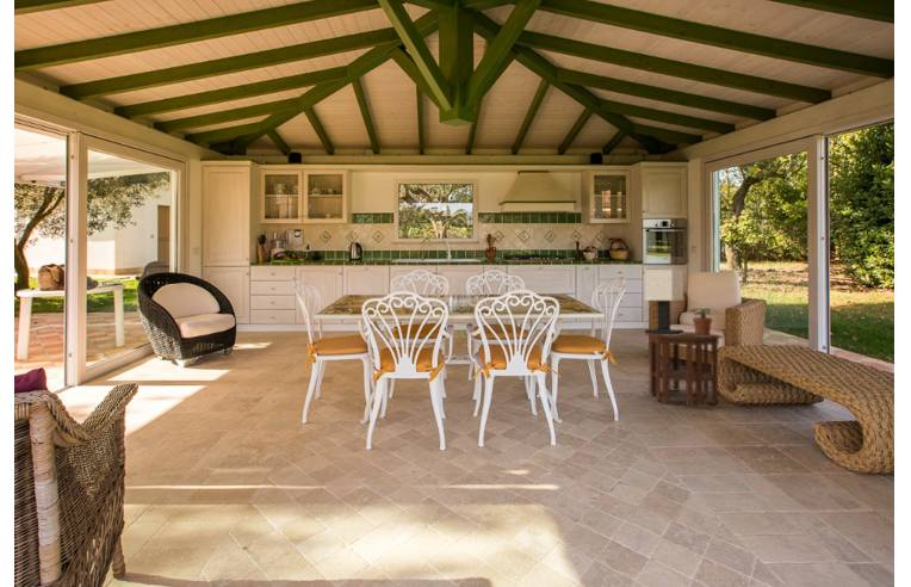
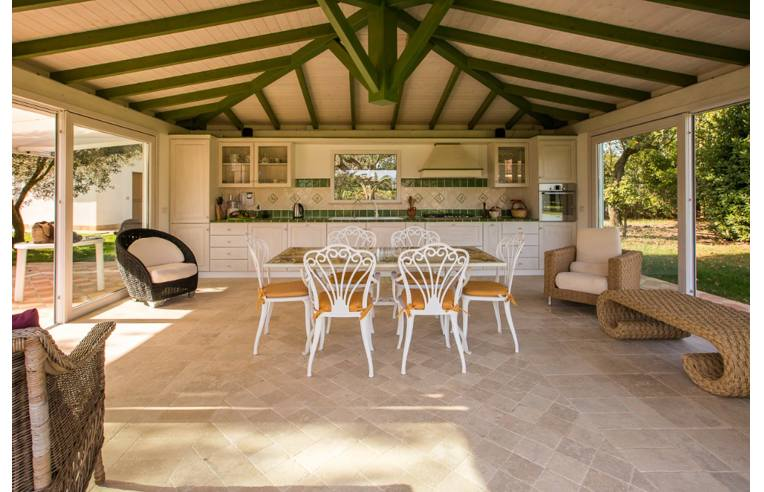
- potted plant (702, 321)
- side table (678, 366)
- table lamp (663, 301)
